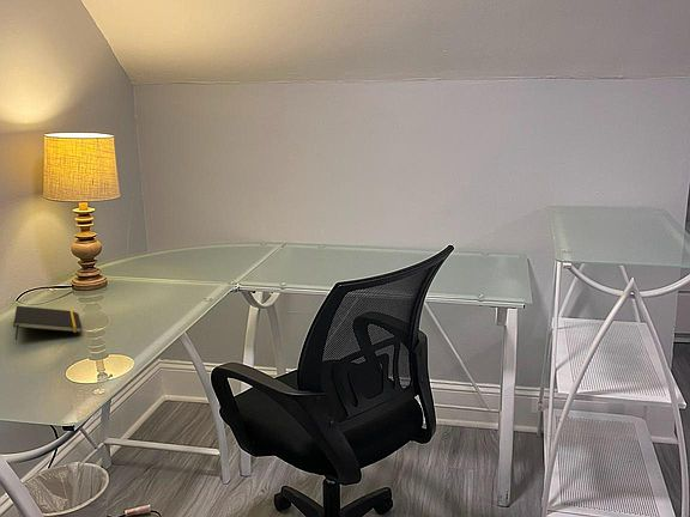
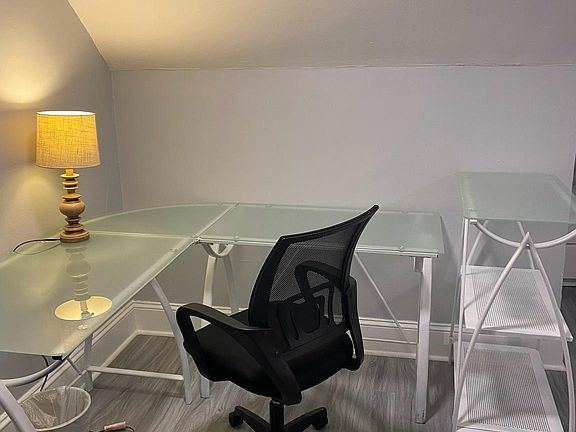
- notepad (47, 318)
